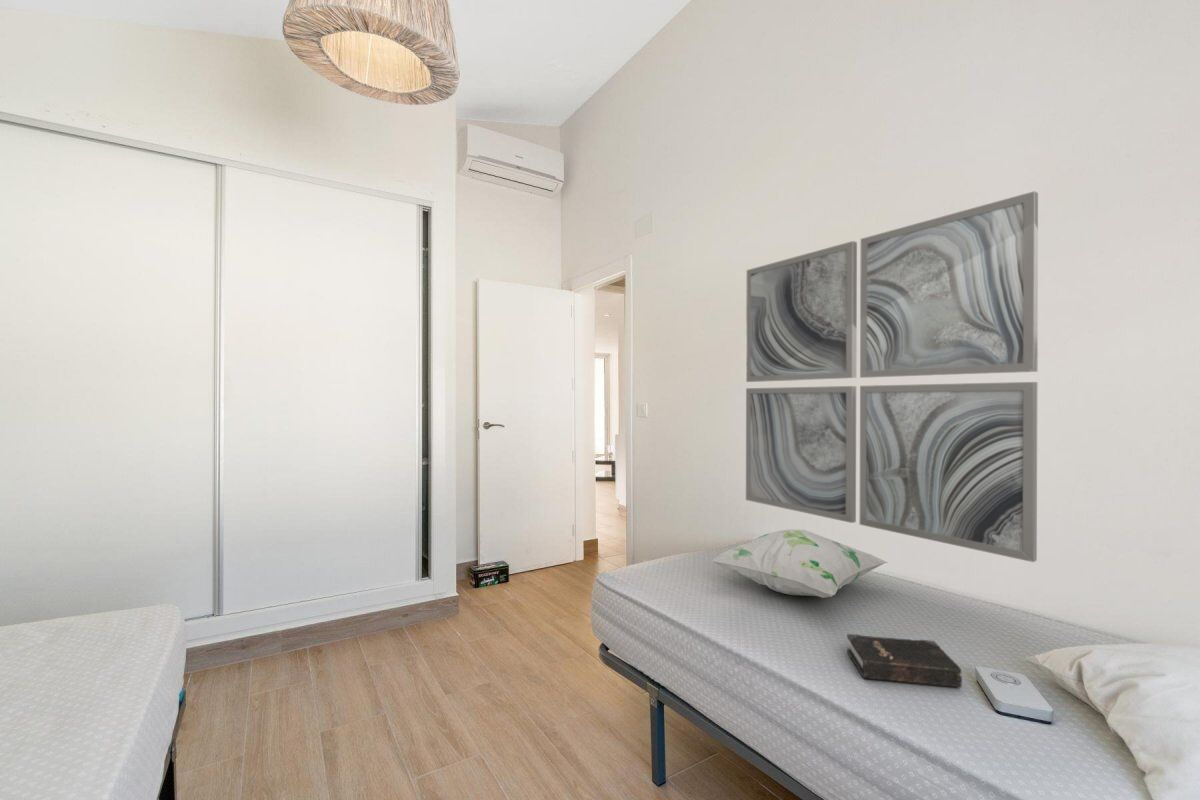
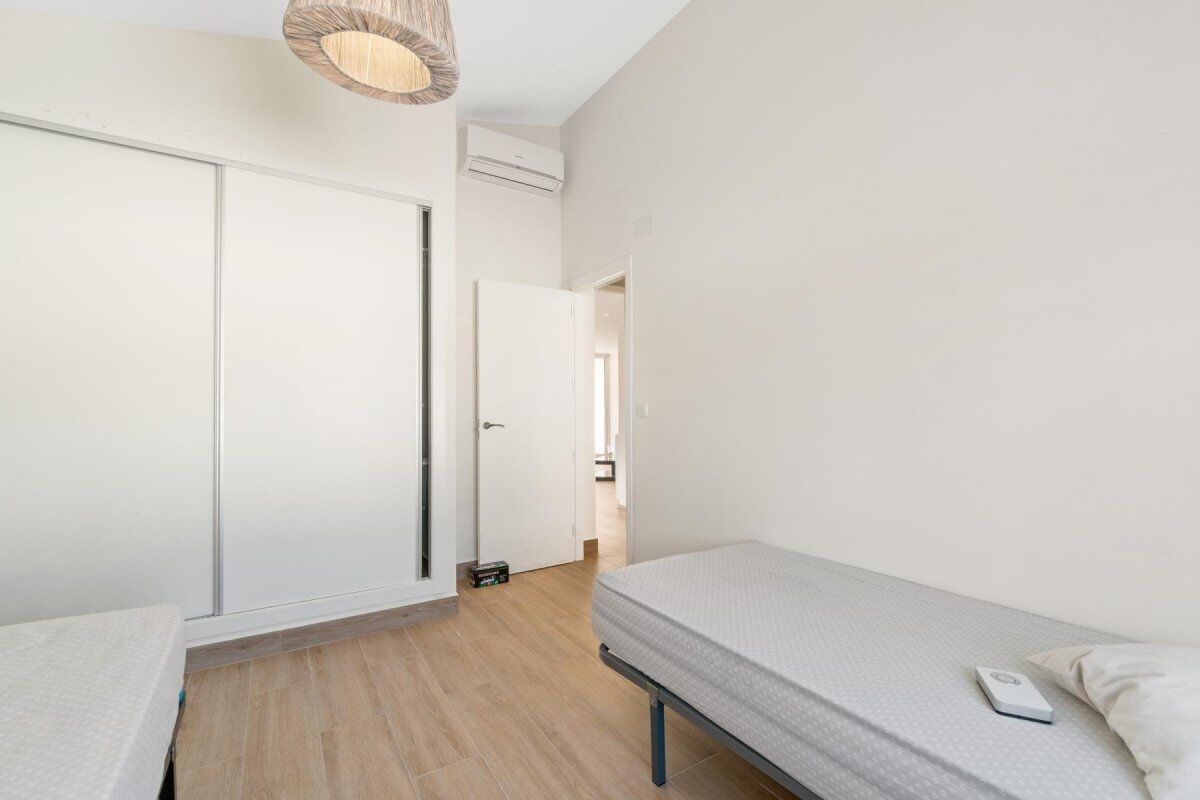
- decorative pillow (795, 560)
- wall art (860, 377)
- hardback book (900, 660)
